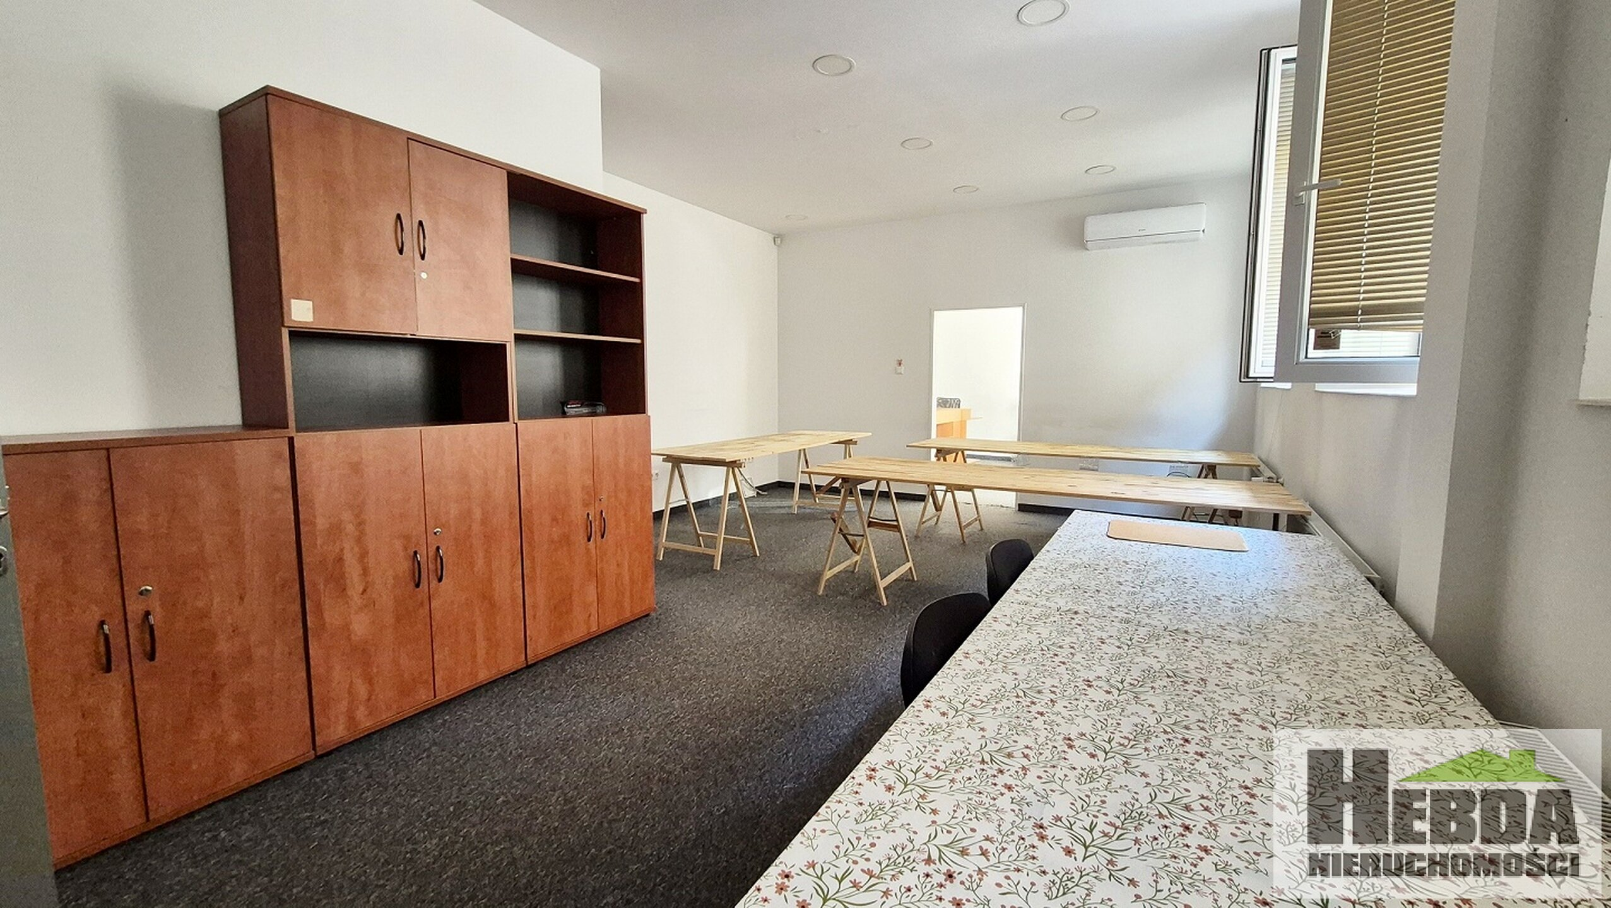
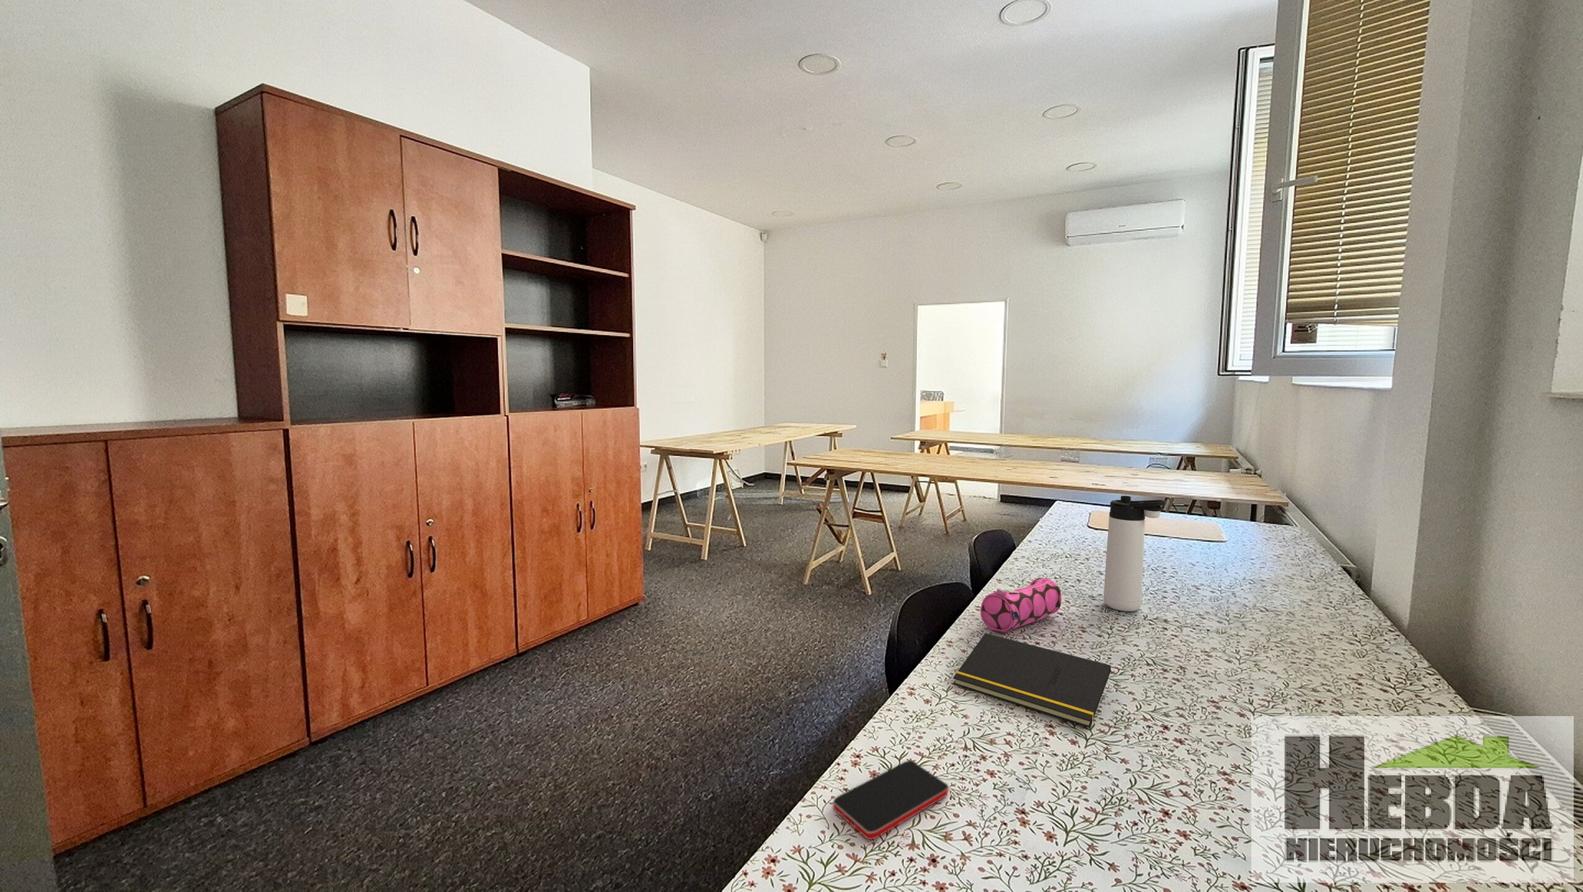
+ notepad (1031, 675)
+ smartphone (892, 796)
+ pencil case (1023, 602)
+ thermos bottle (1134, 553)
